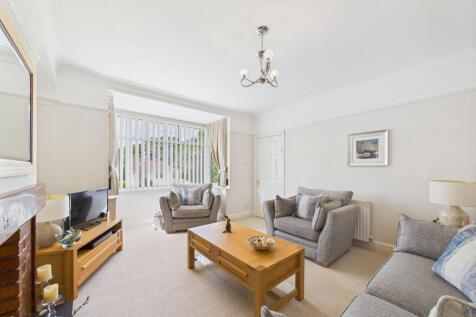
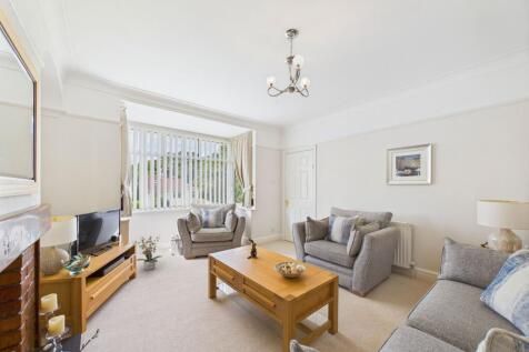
+ potted plant (148, 252)
